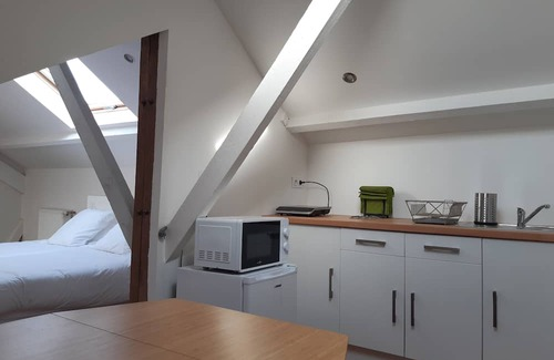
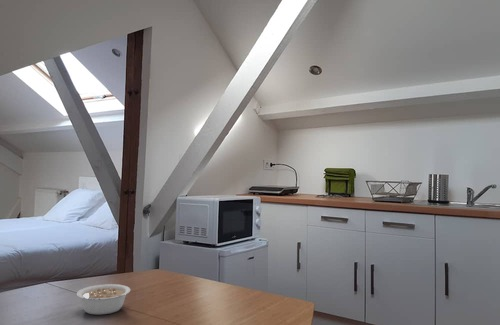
+ legume (105, 298)
